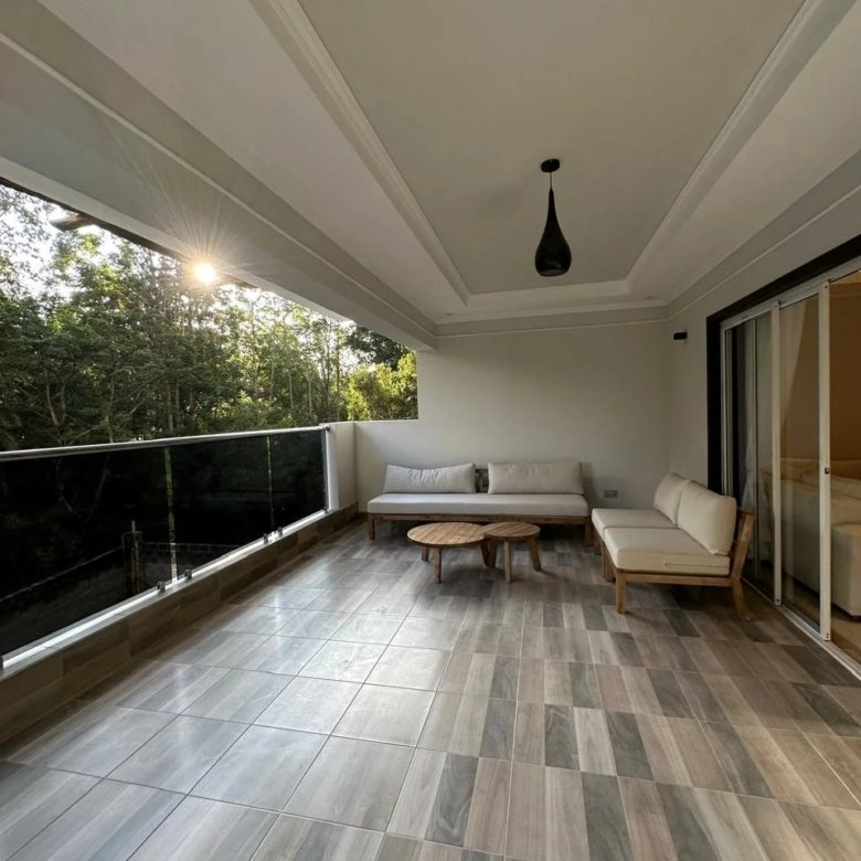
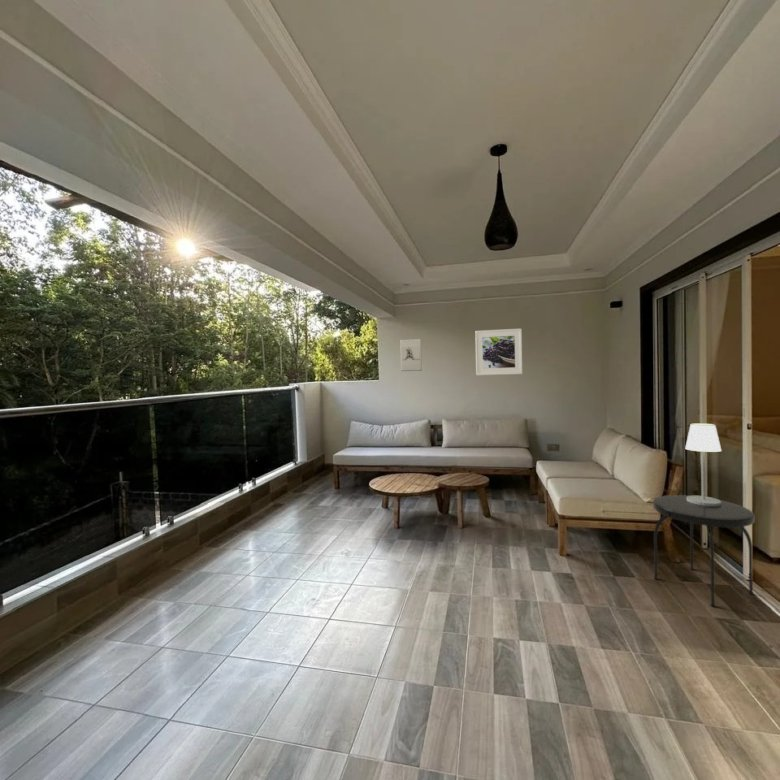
+ wall sculpture (411, 355)
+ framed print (498, 352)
+ table lamp (703, 462)
+ side table (692, 546)
